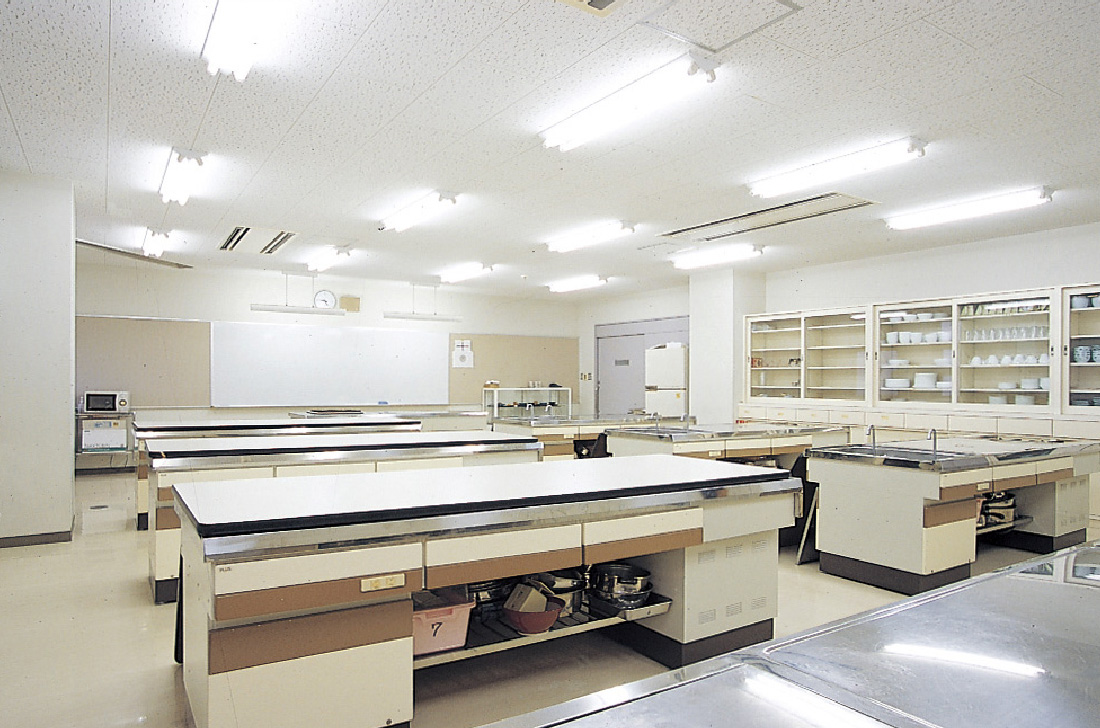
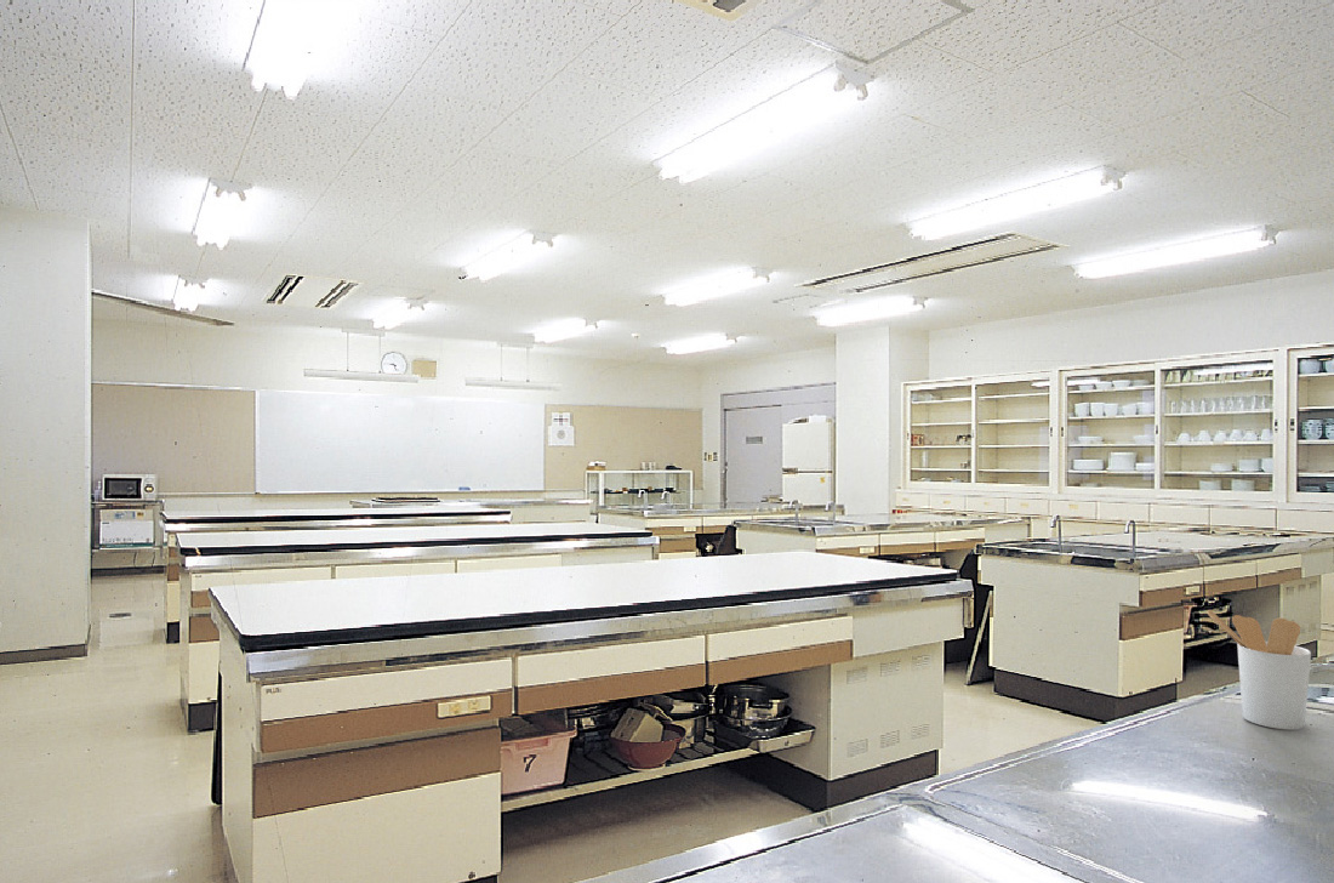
+ utensil holder (1254, 665)
